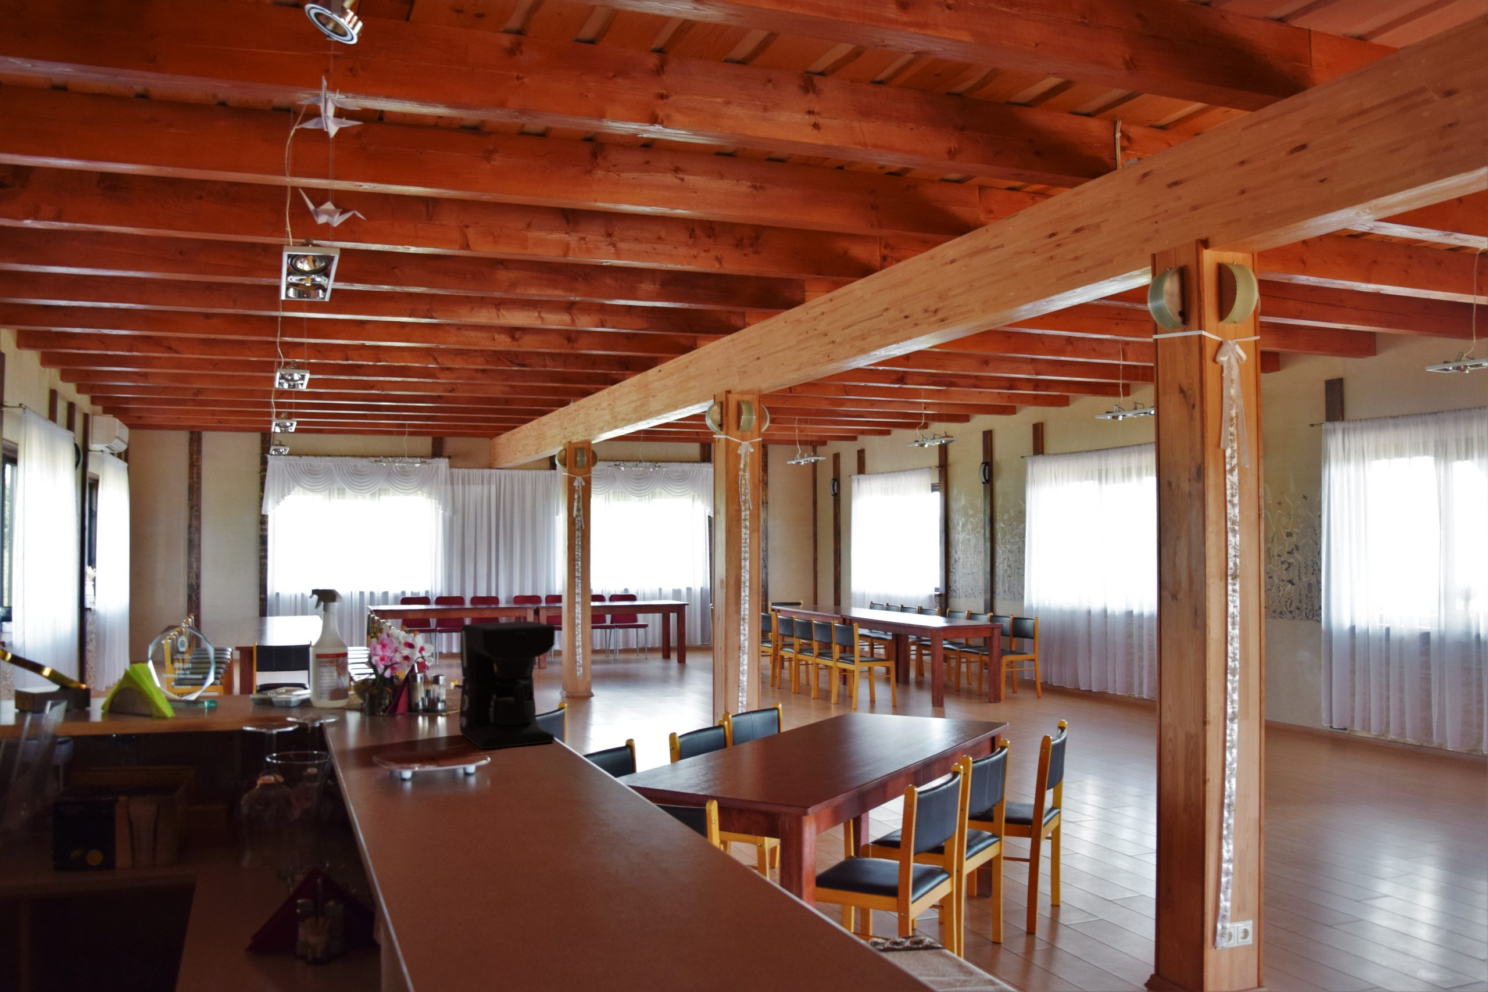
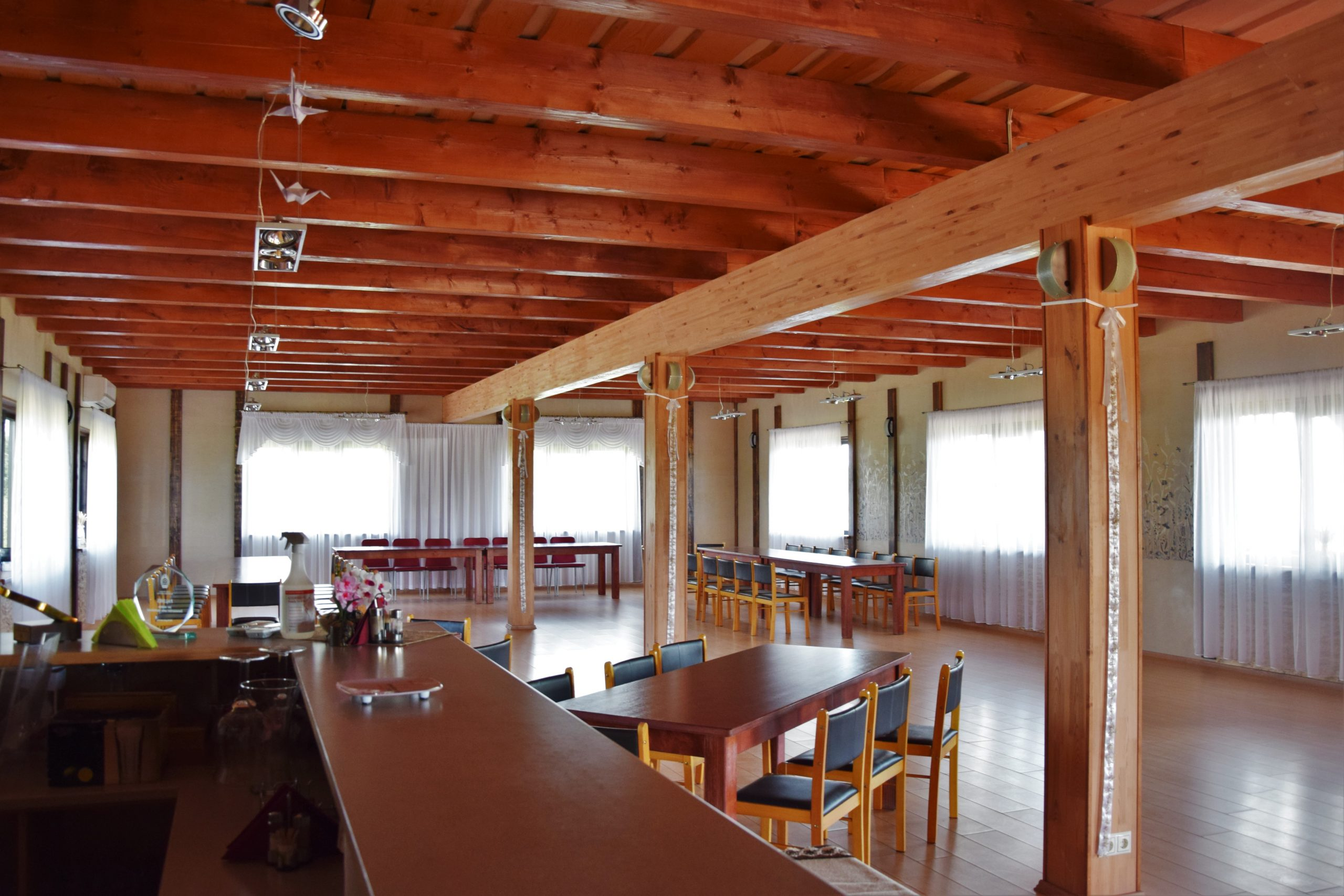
- coffee maker (506, 681)
